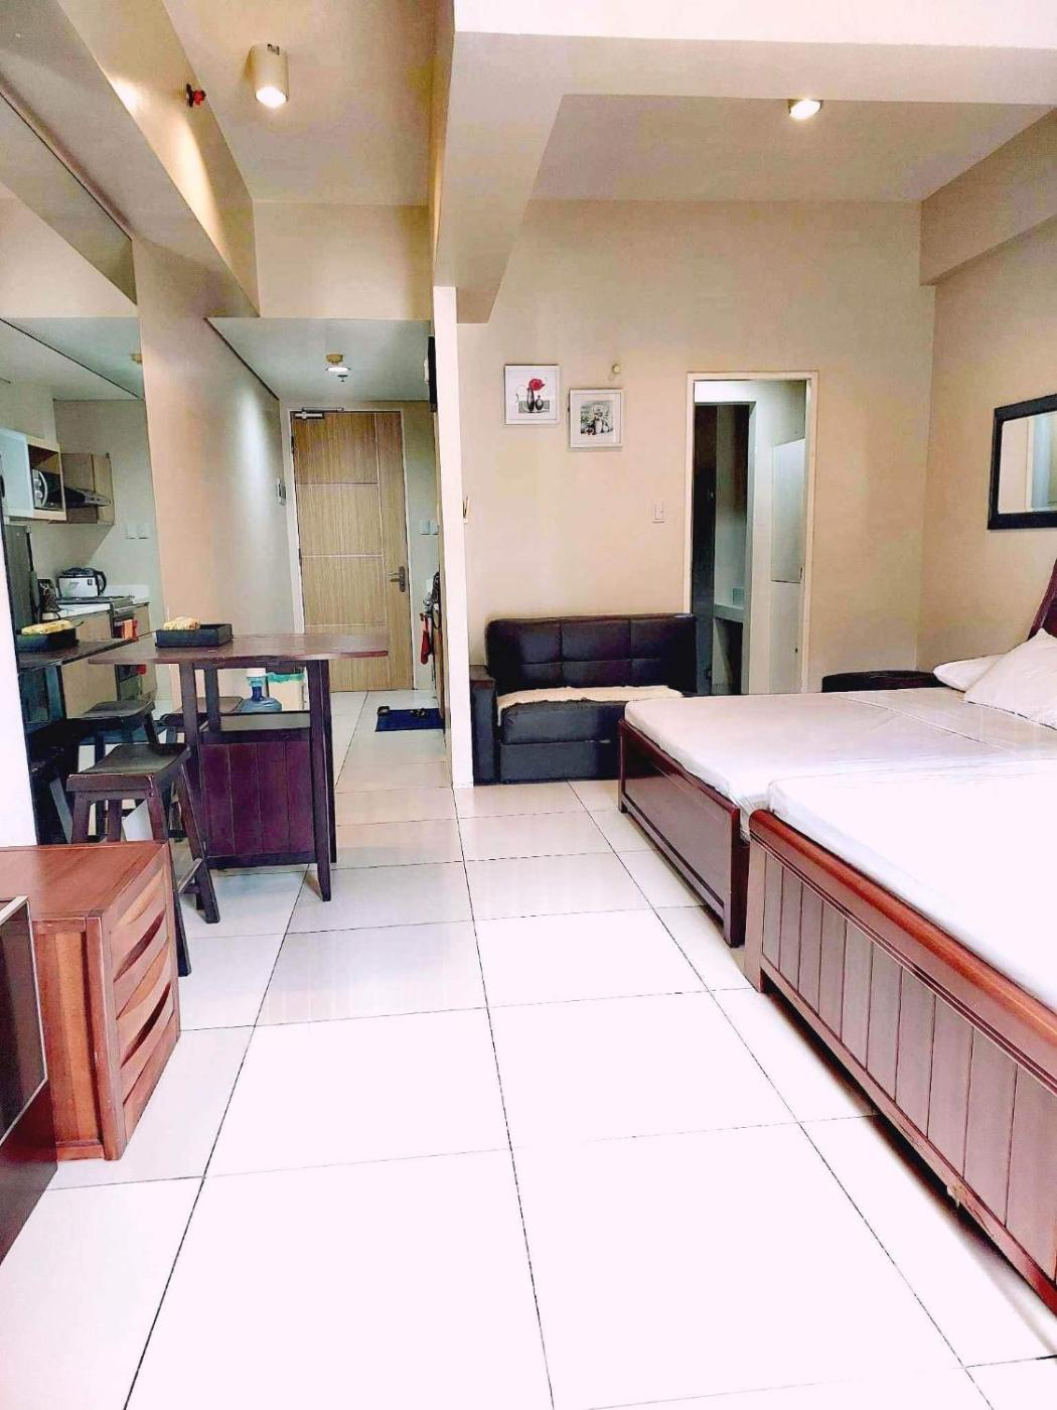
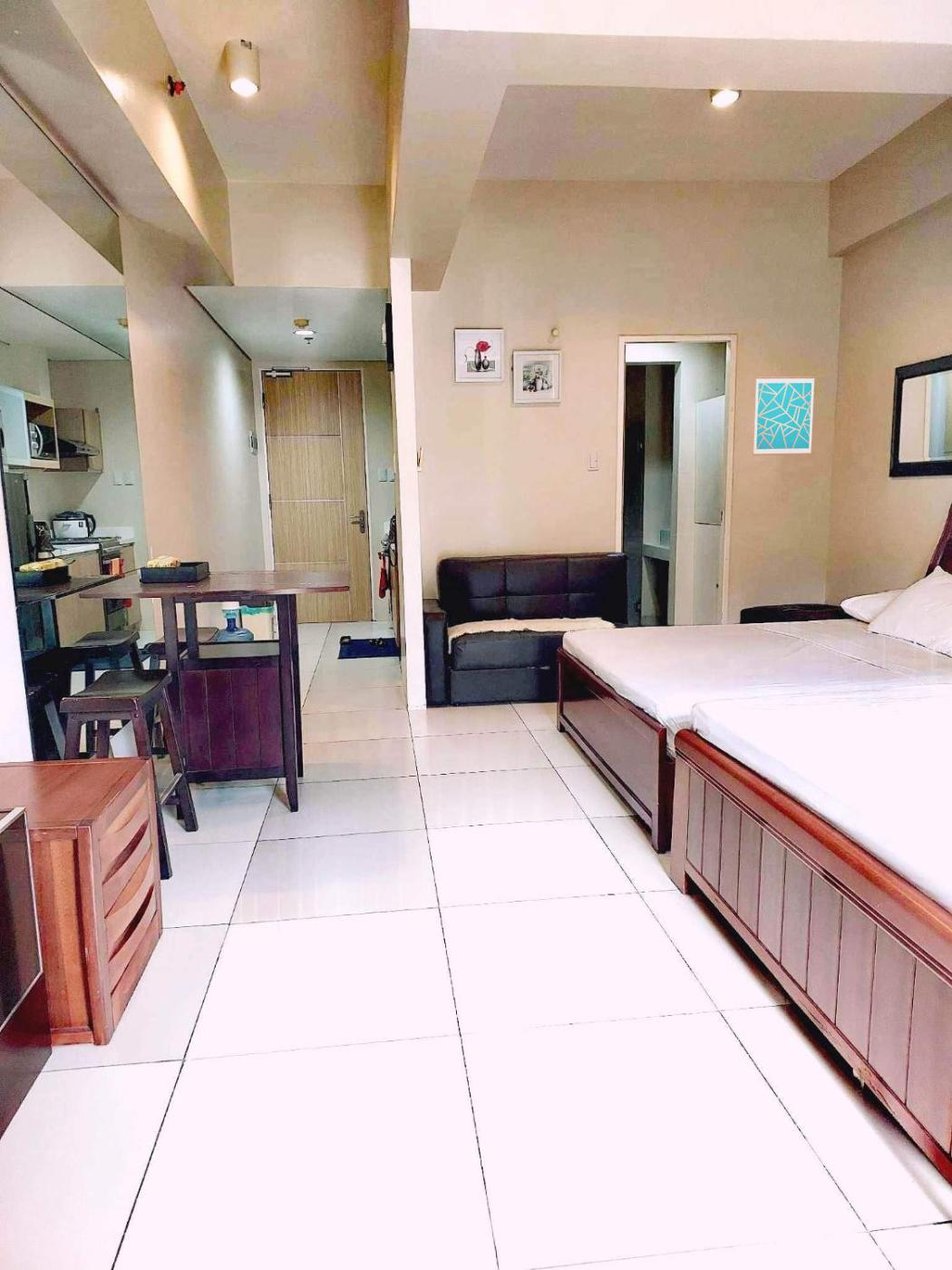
+ wall art (783, 415)
